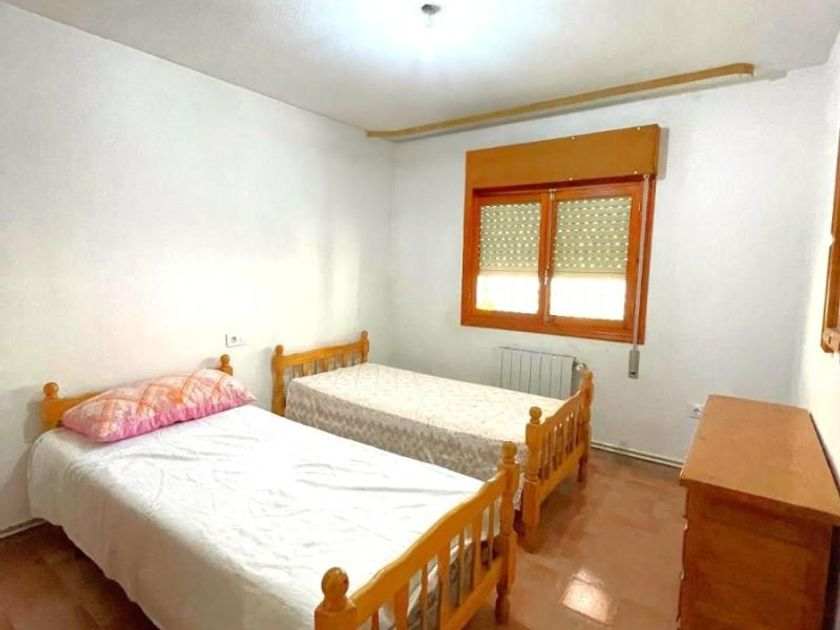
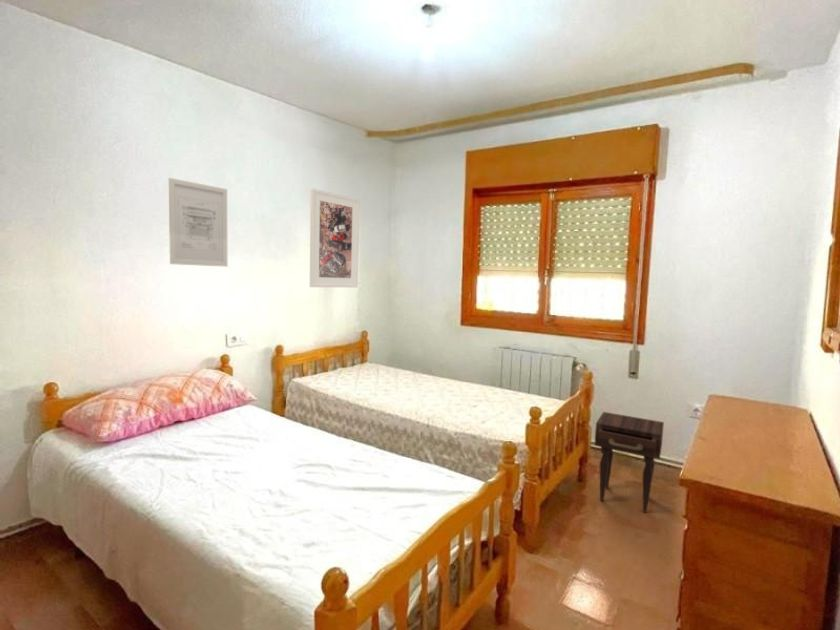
+ nightstand (628, 452)
+ wall art (199, 224)
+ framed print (335, 241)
